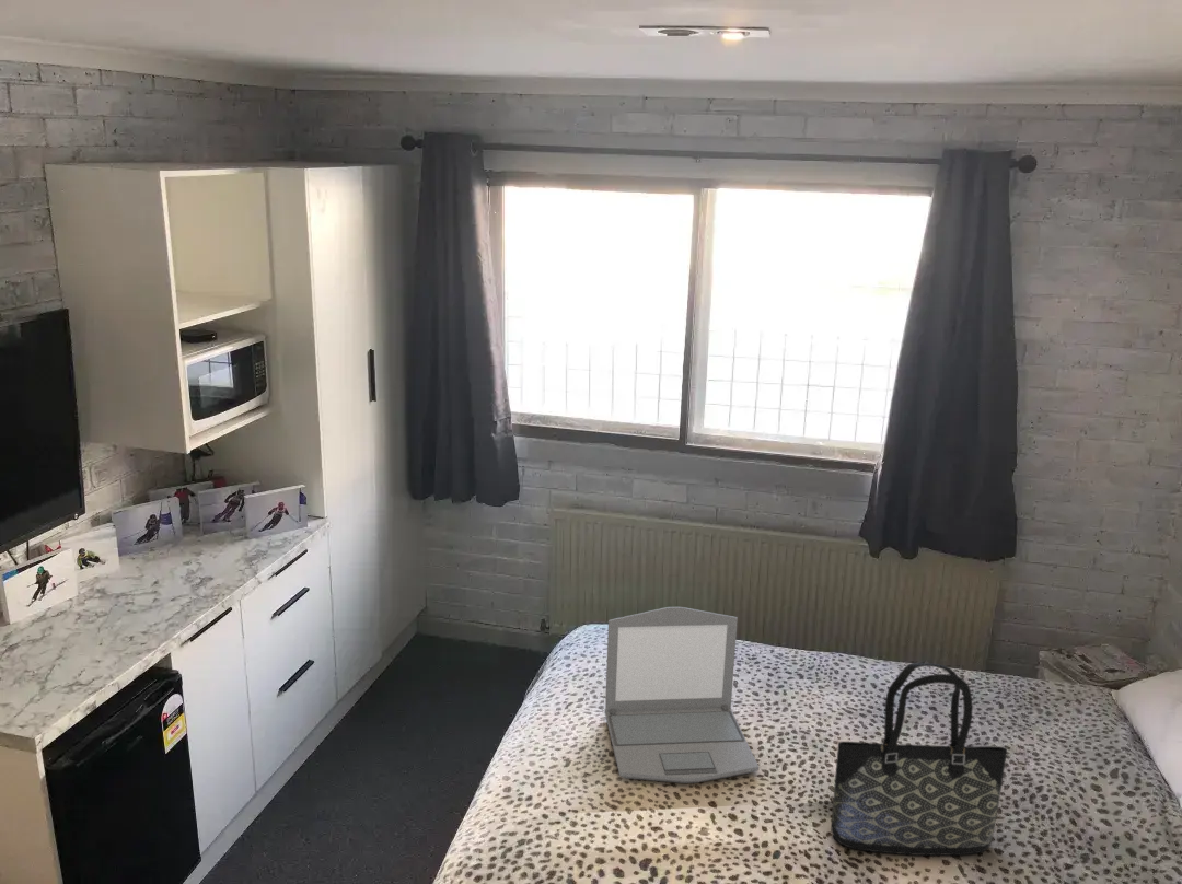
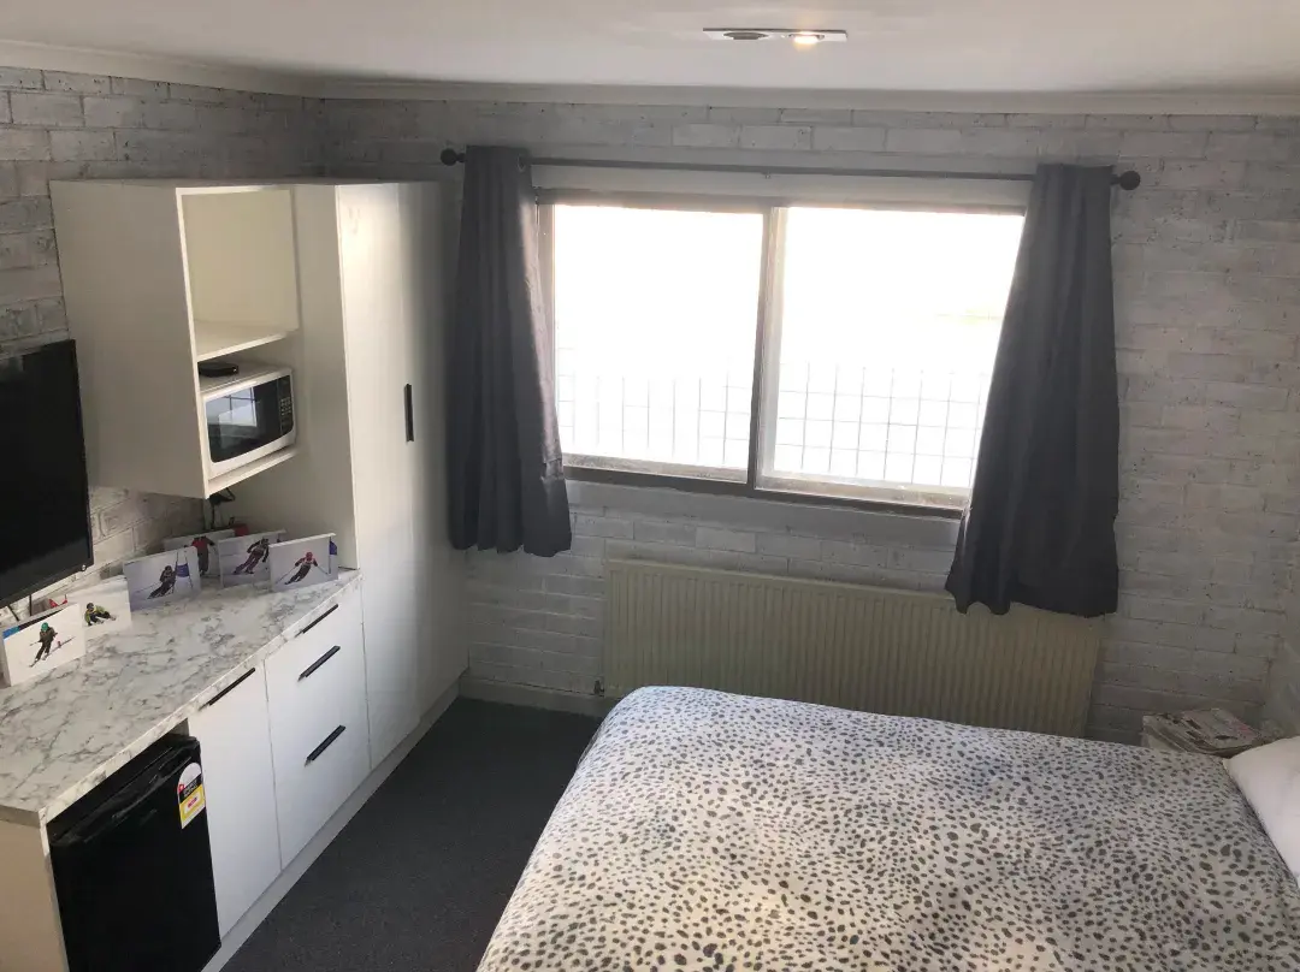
- laptop (682, 691)
- tote bag (922, 757)
